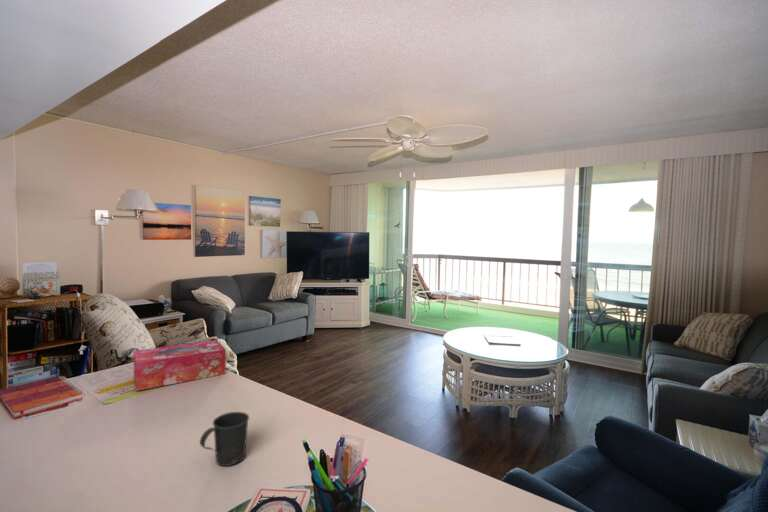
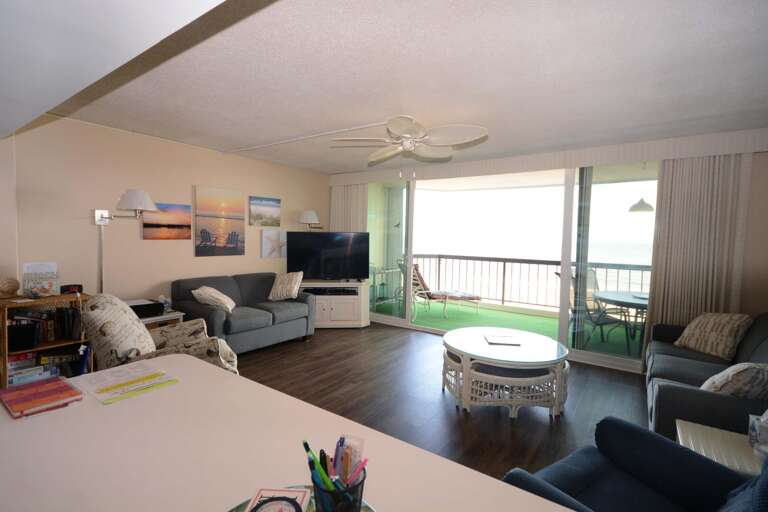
- mug (224, 442)
- tissue box (180, 362)
